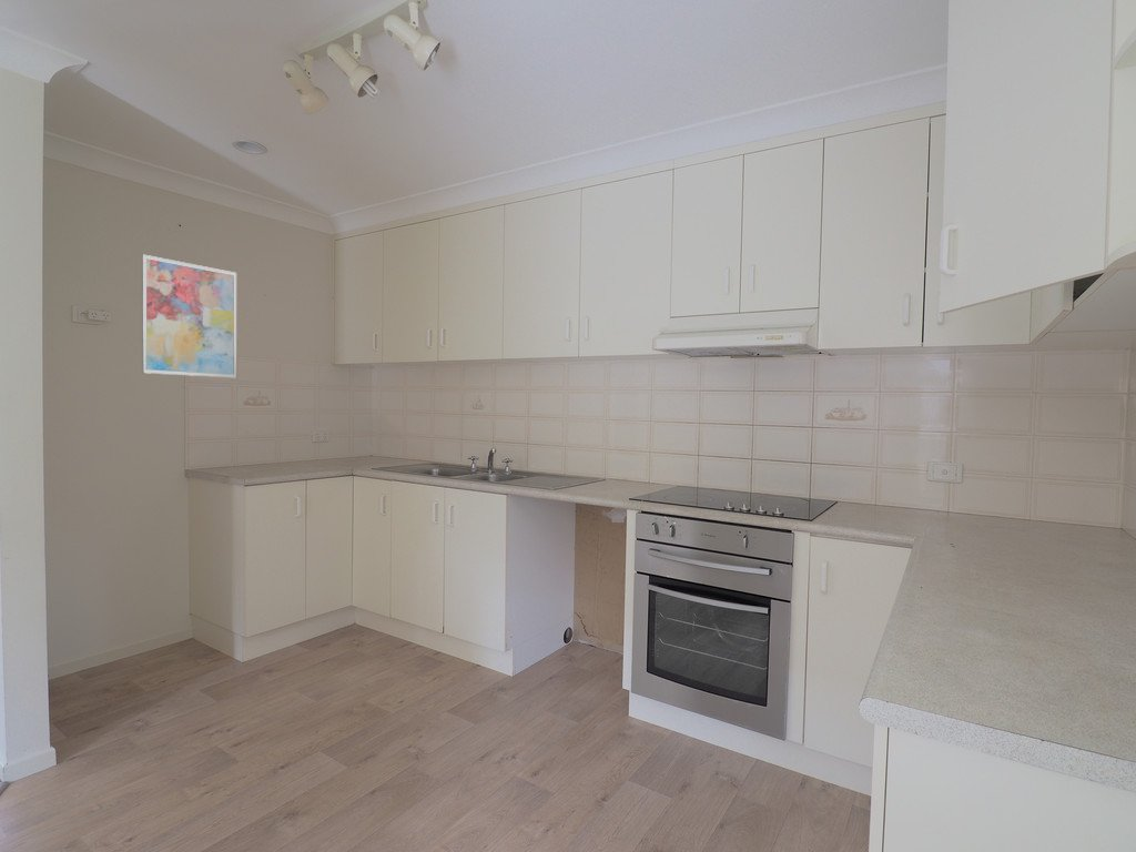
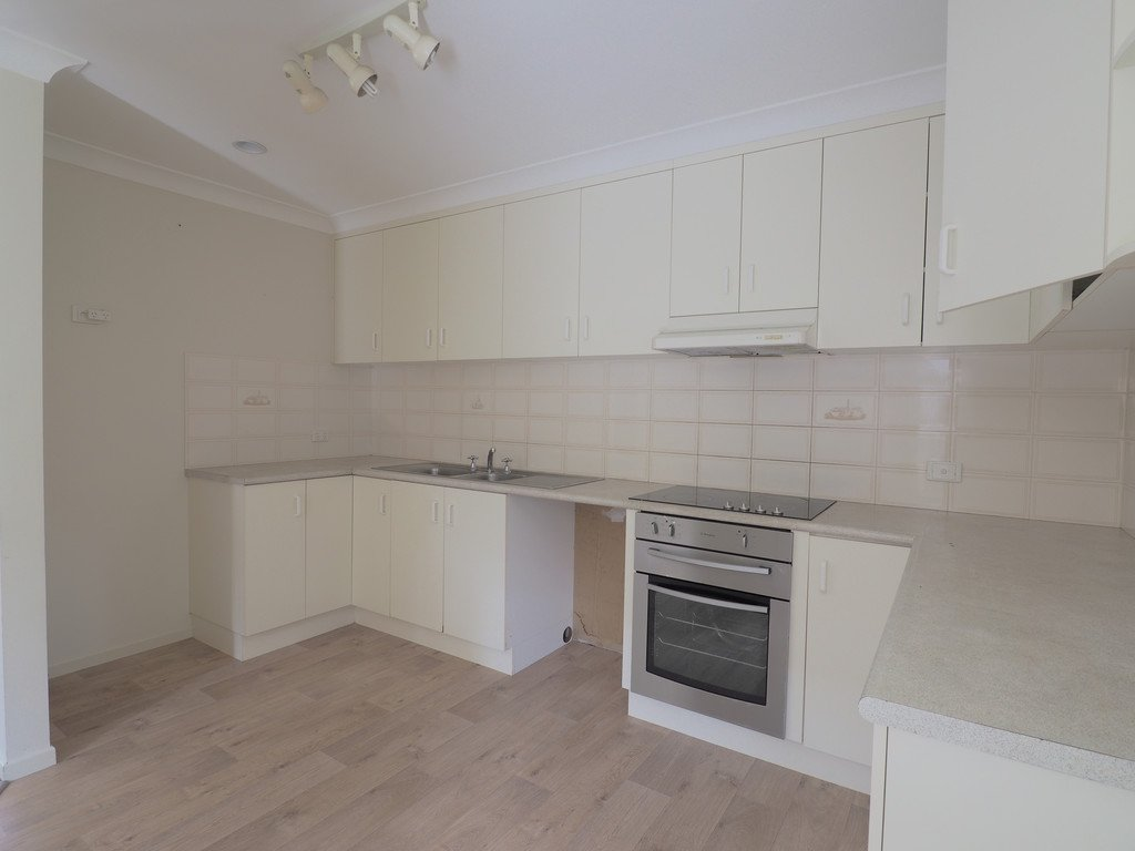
- wall art (191, 320)
